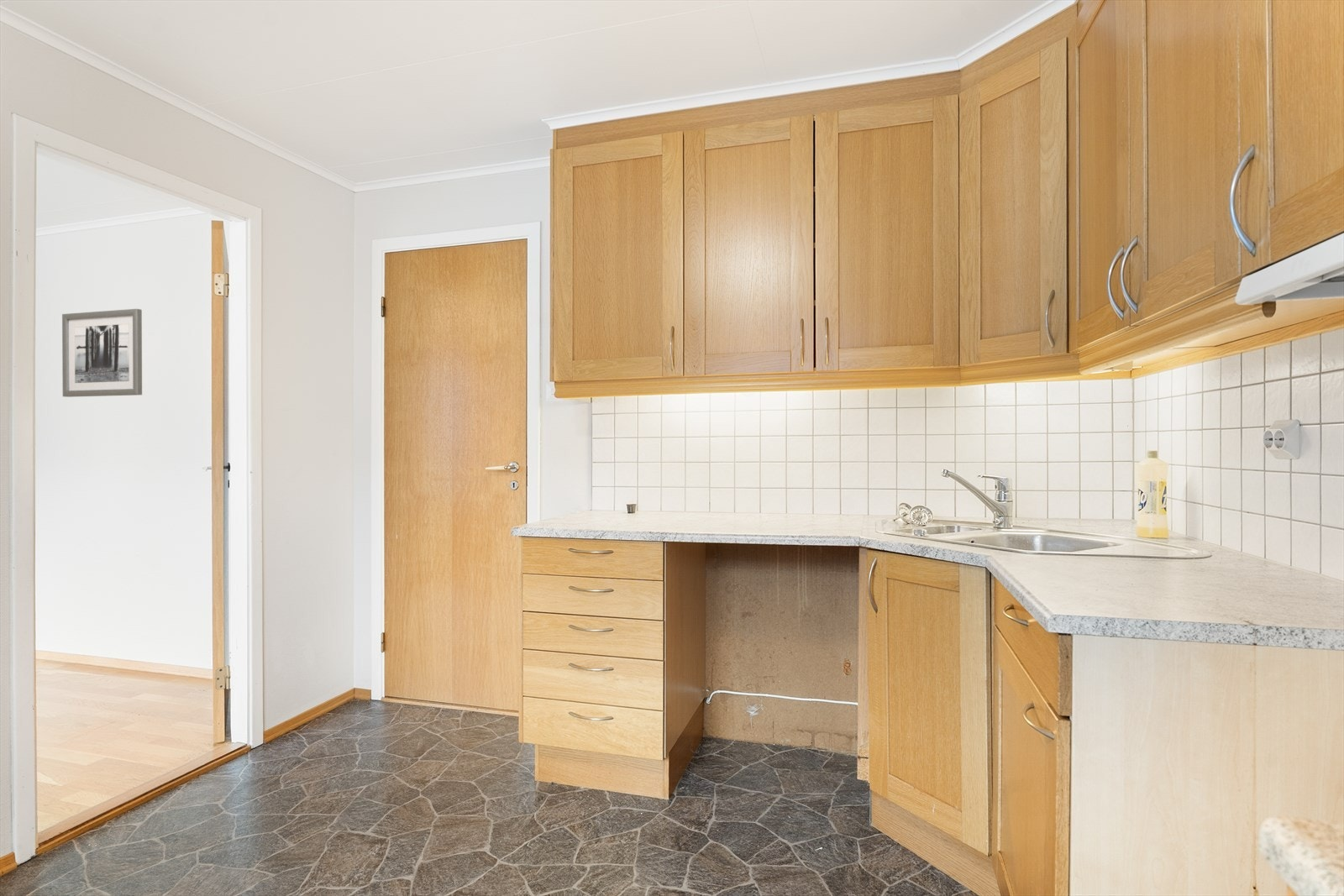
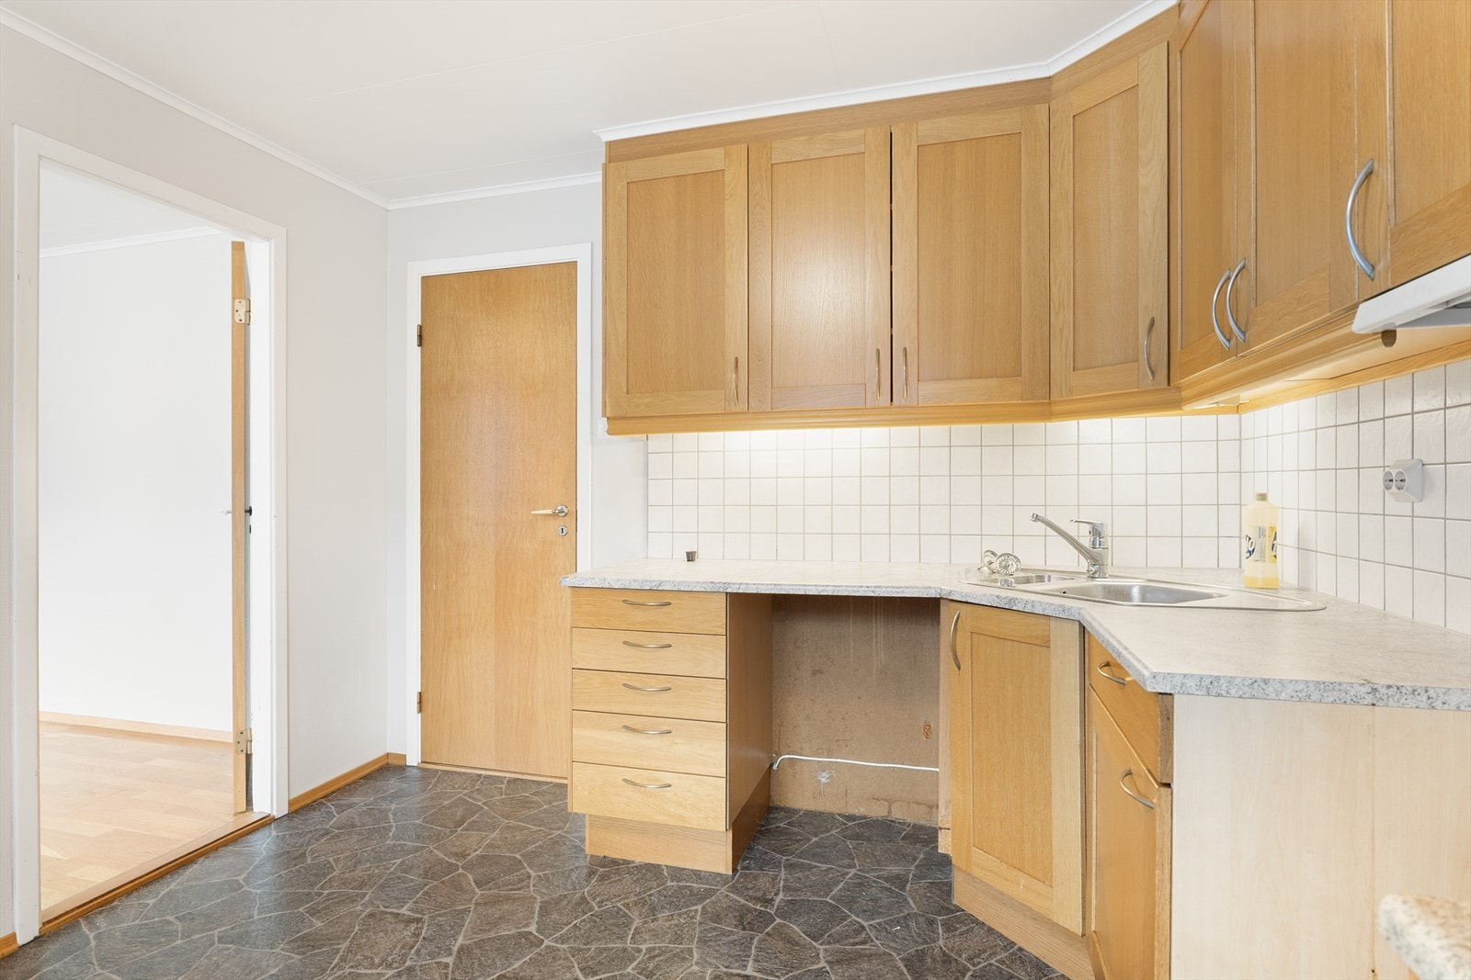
- wall art (101, 354)
